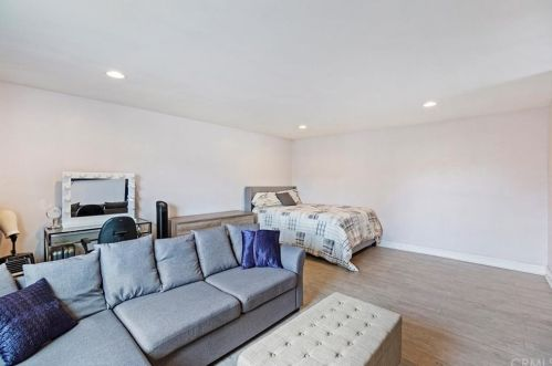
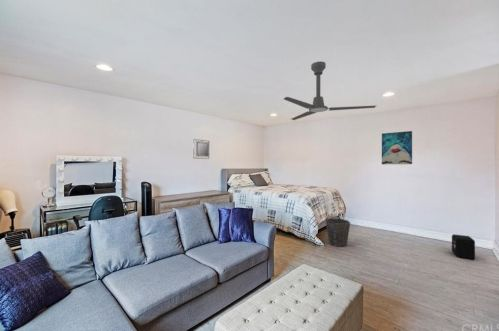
+ home mirror (202, 149)
+ wall art (396, 148)
+ ceiling fan (319, 86)
+ air purifier (462, 246)
+ waste bin (337, 232)
